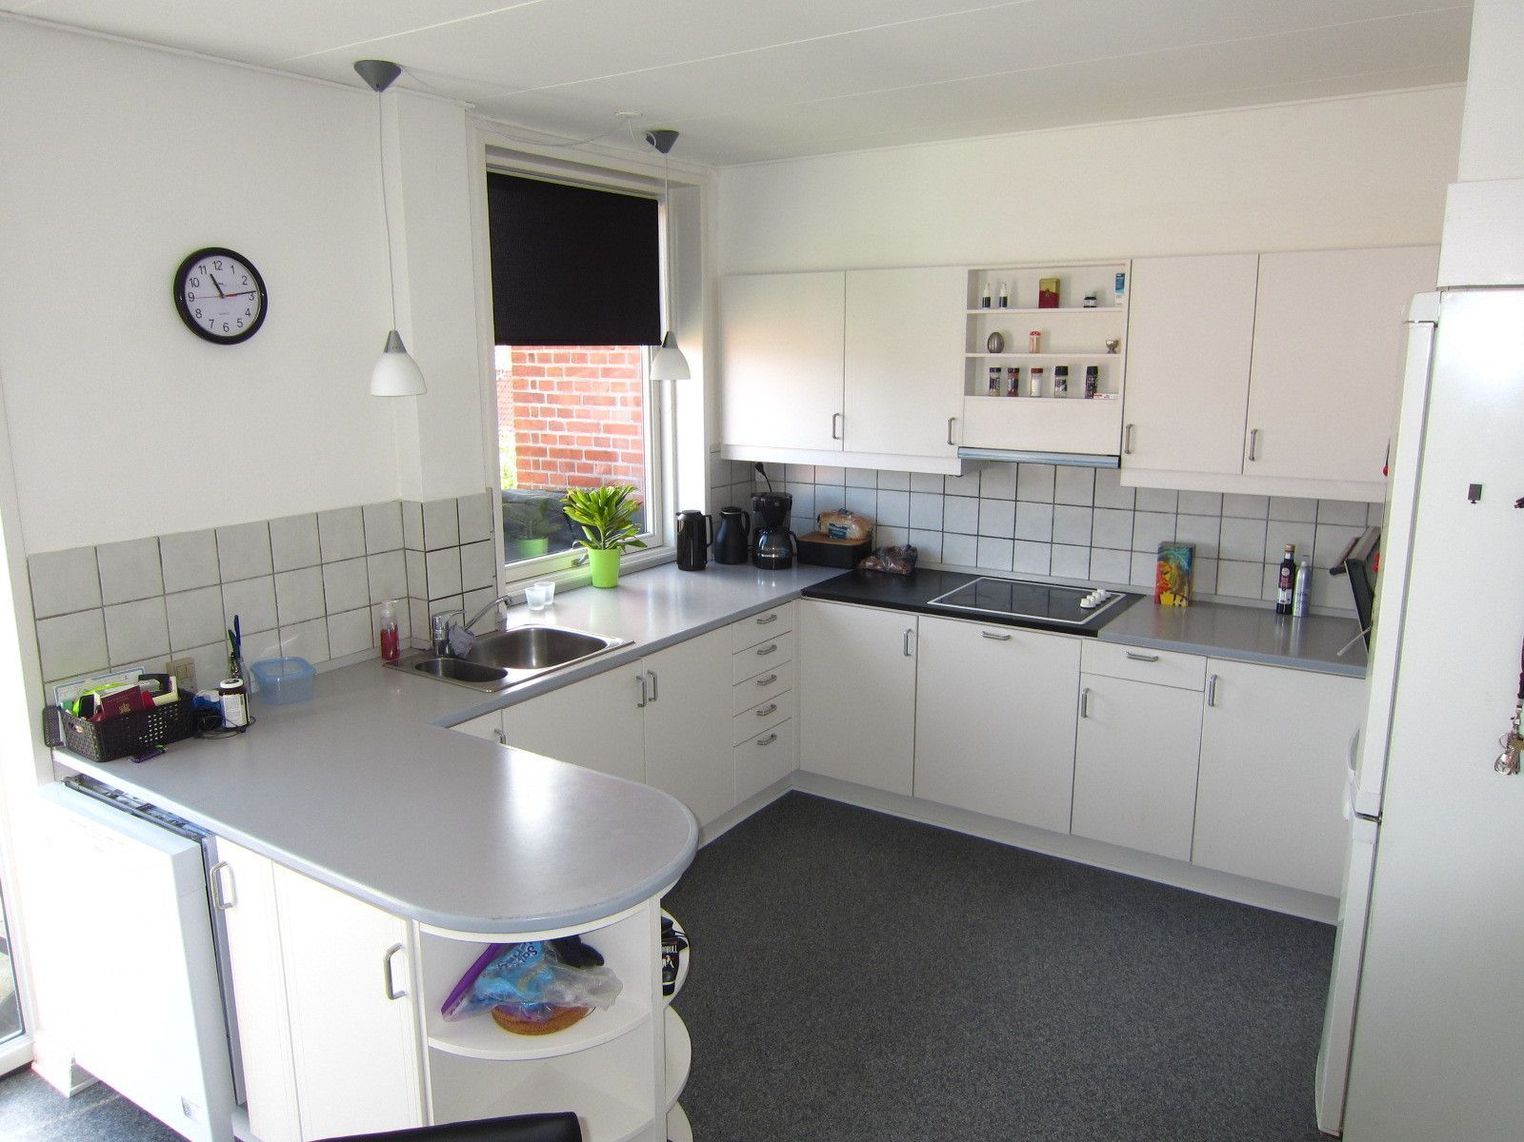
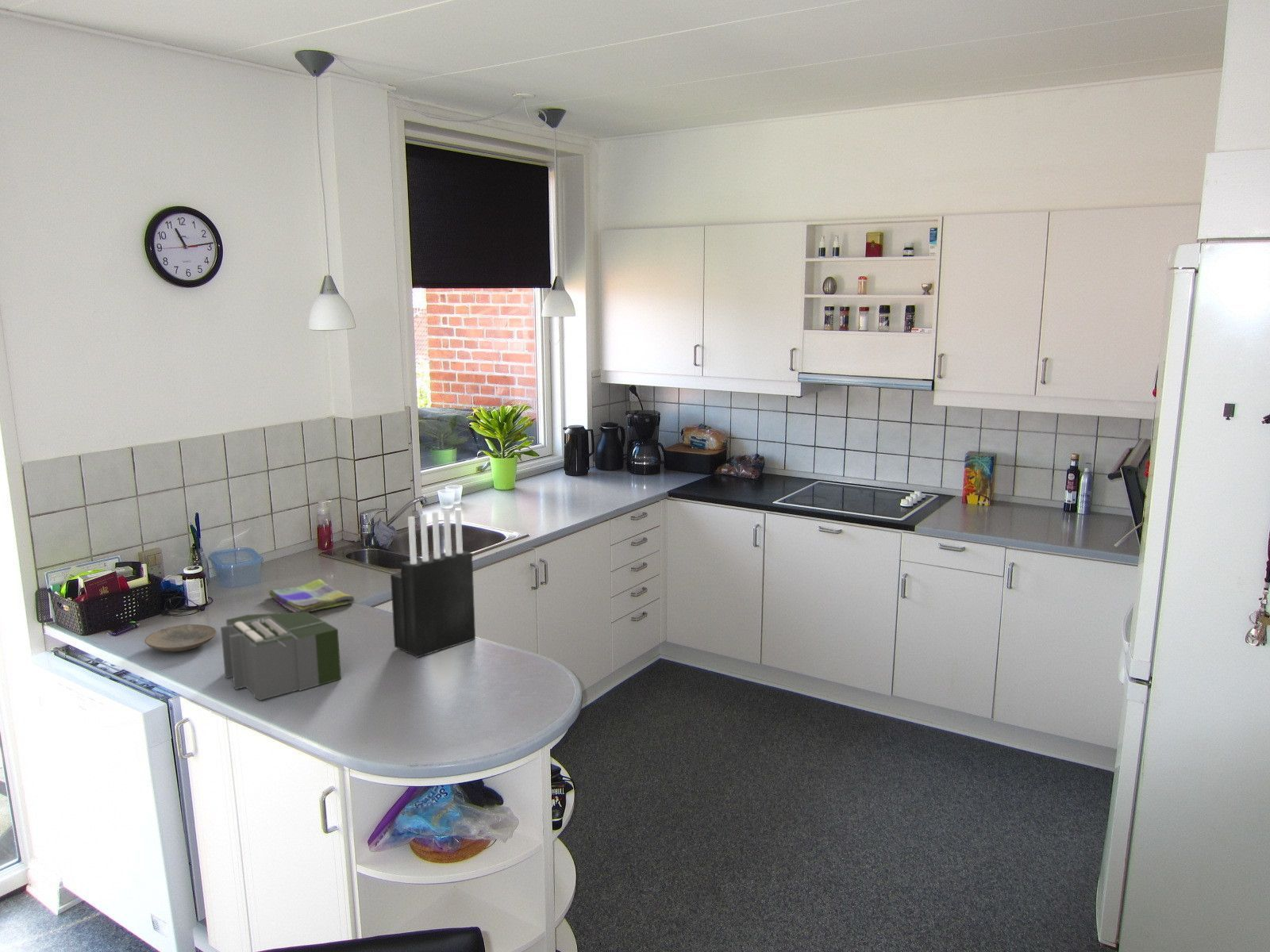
+ knife block (429, 577)
+ toaster (279, 651)
+ dish towel (311, 595)
+ plate (181, 640)
